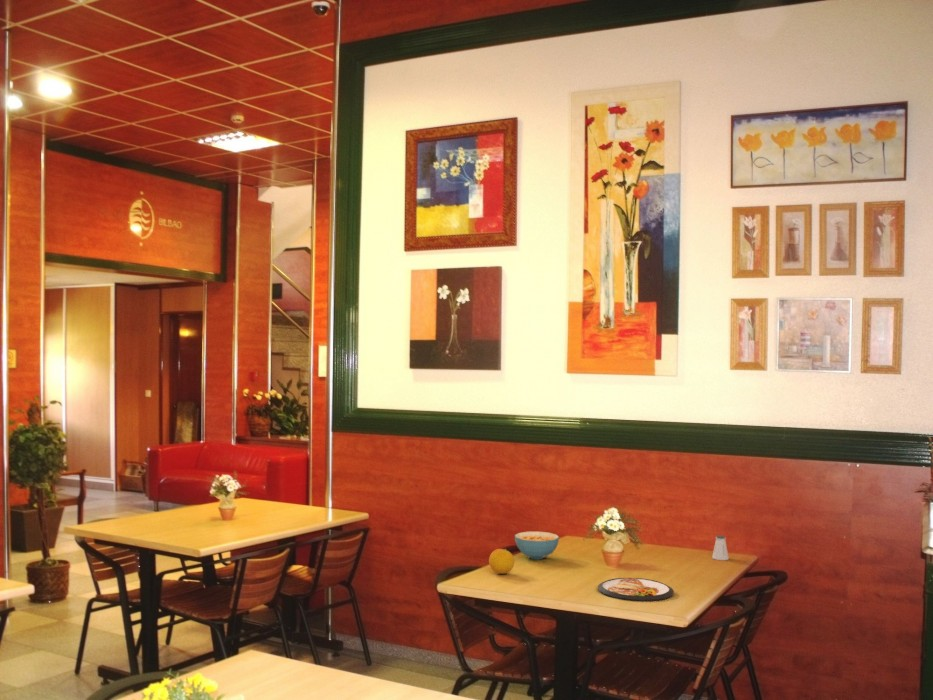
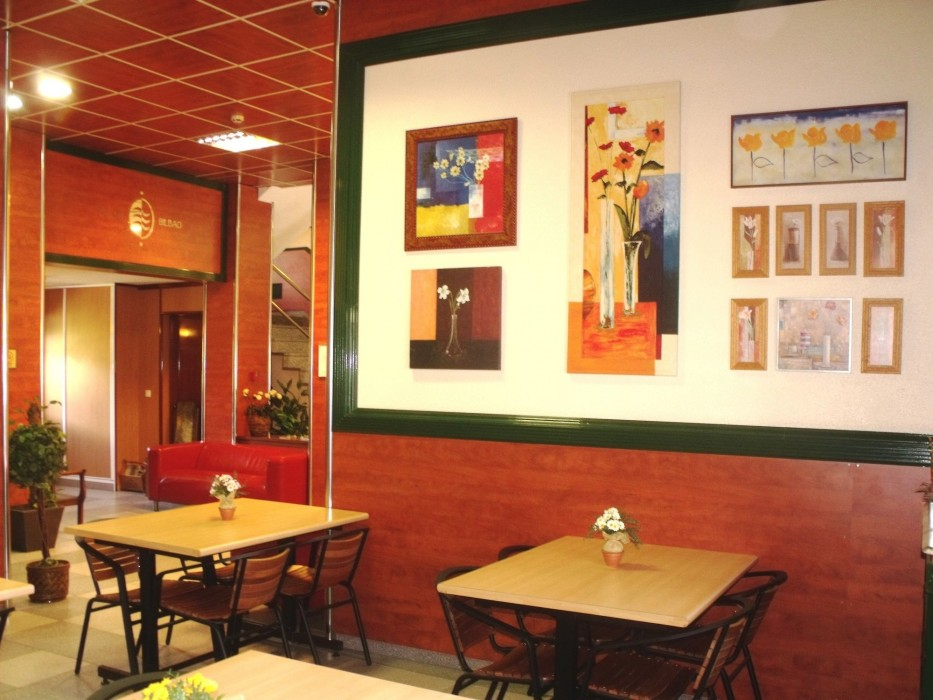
- fruit (501, 561)
- cereal bowl (536, 547)
- saltshaker (720, 547)
- dish (635, 587)
